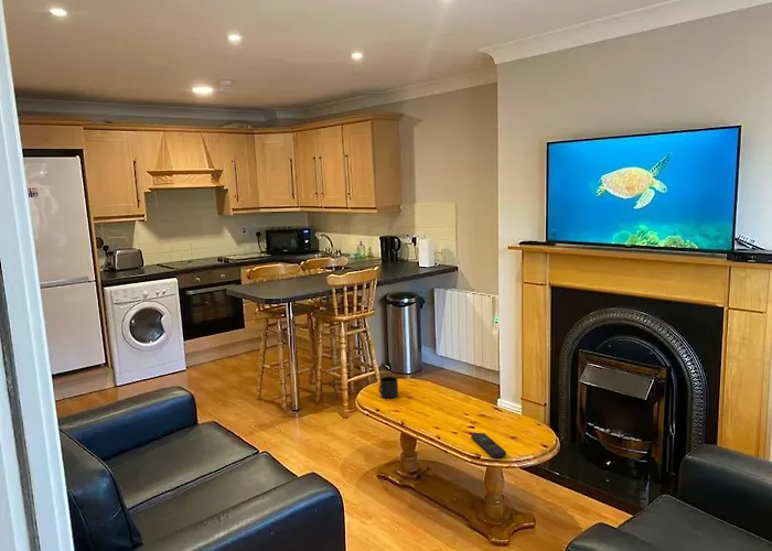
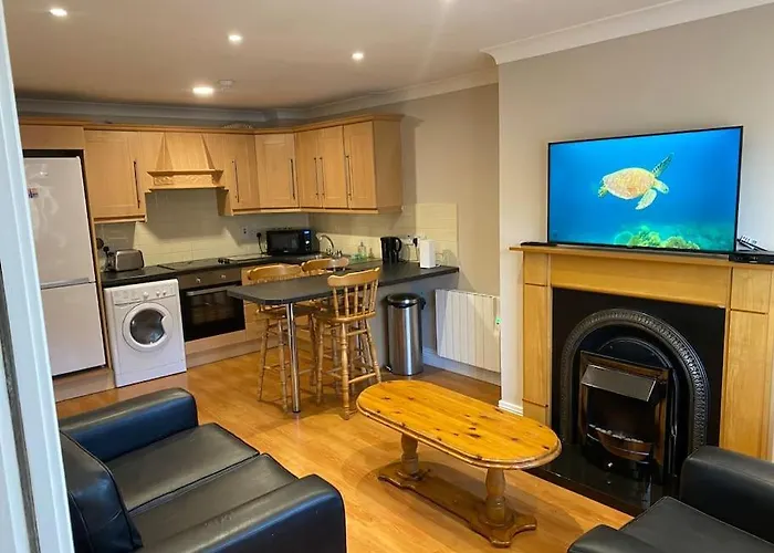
- mug (387, 387)
- remote control (487, 444)
